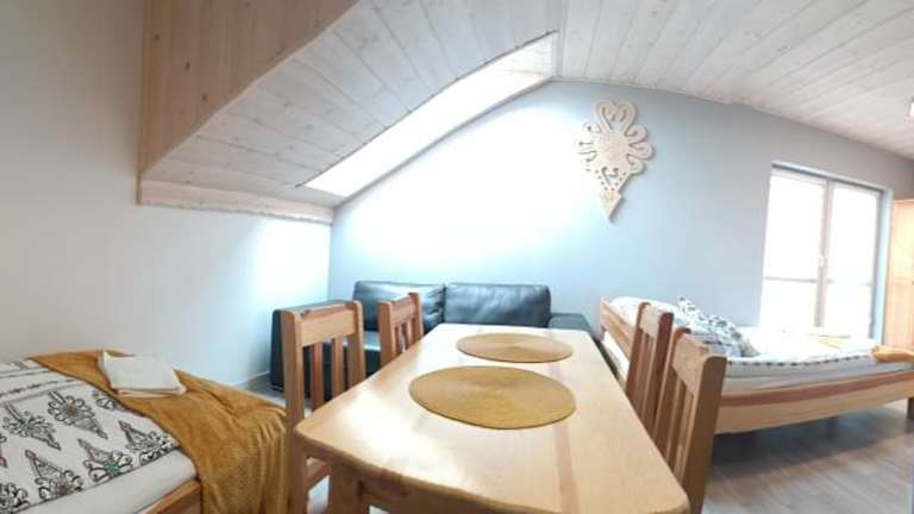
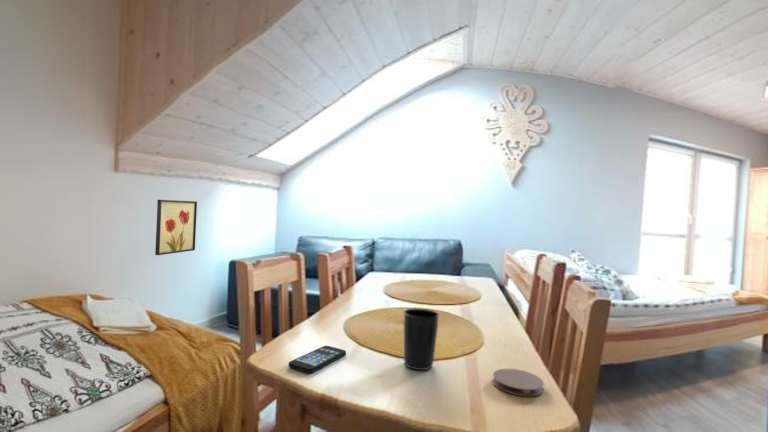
+ cup (419, 339)
+ smartphone (318, 358)
+ coaster (517, 381)
+ wall art (176, 226)
